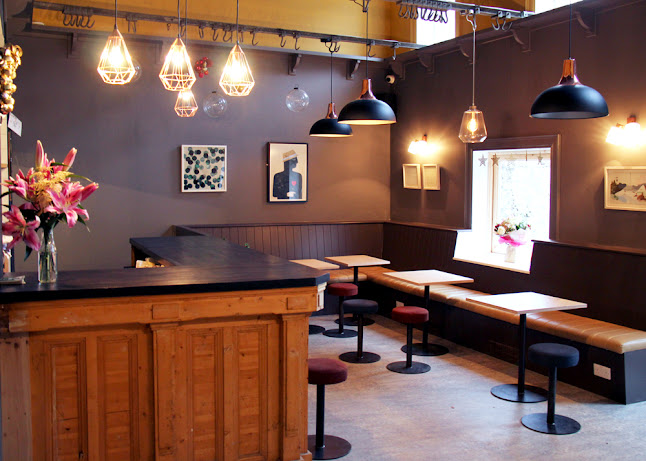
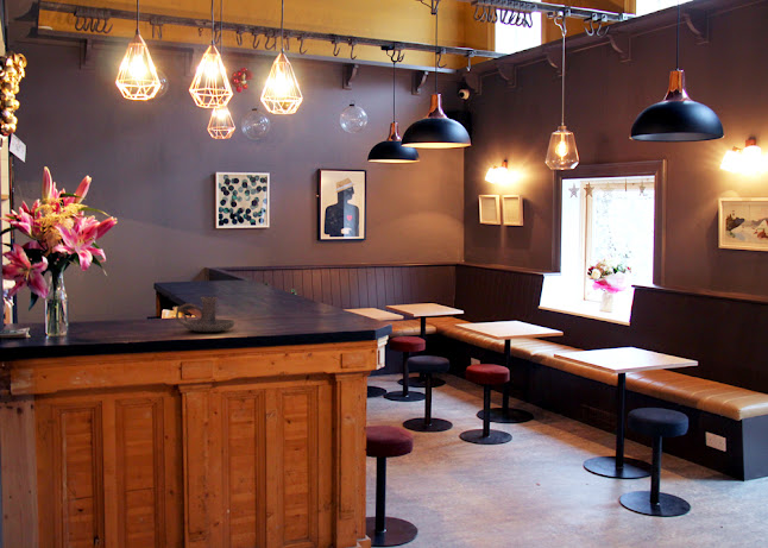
+ candle holder (203, 314)
